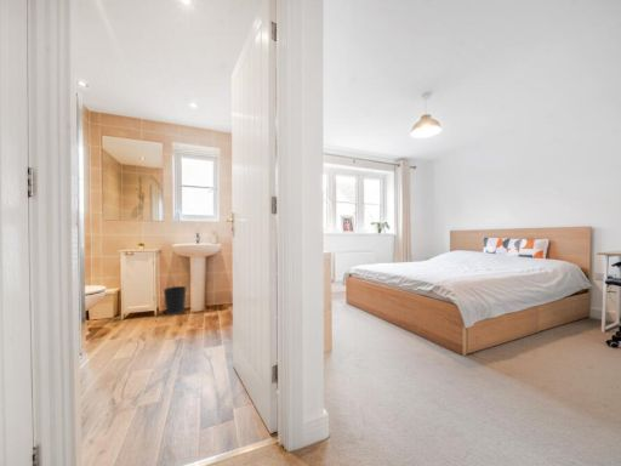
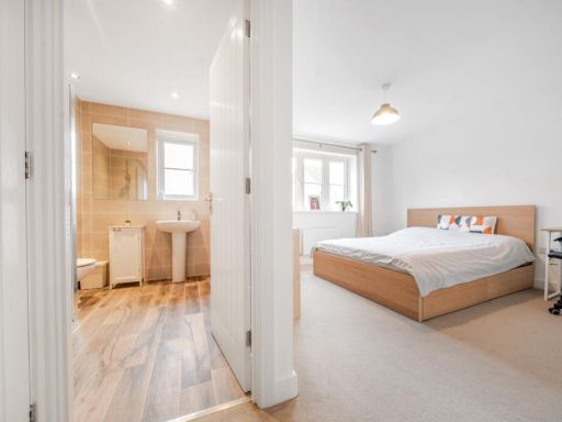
- wastebasket (175, 300)
